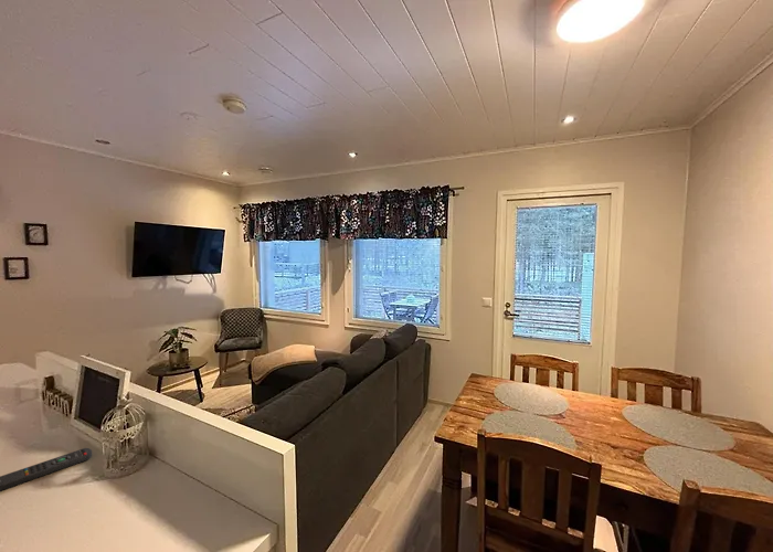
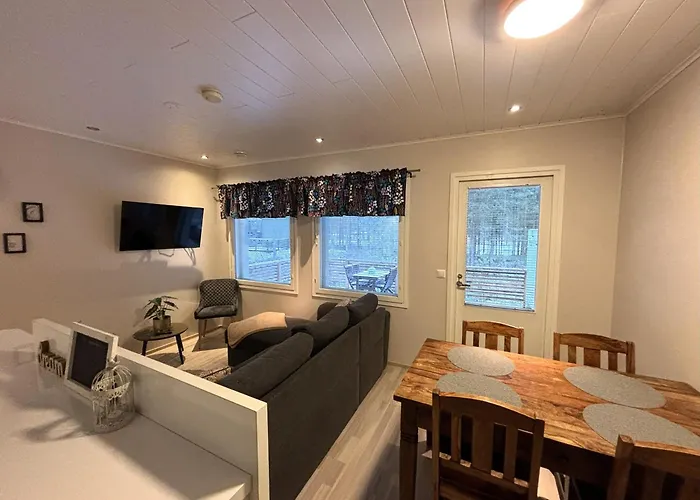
- remote control (43, 468)
